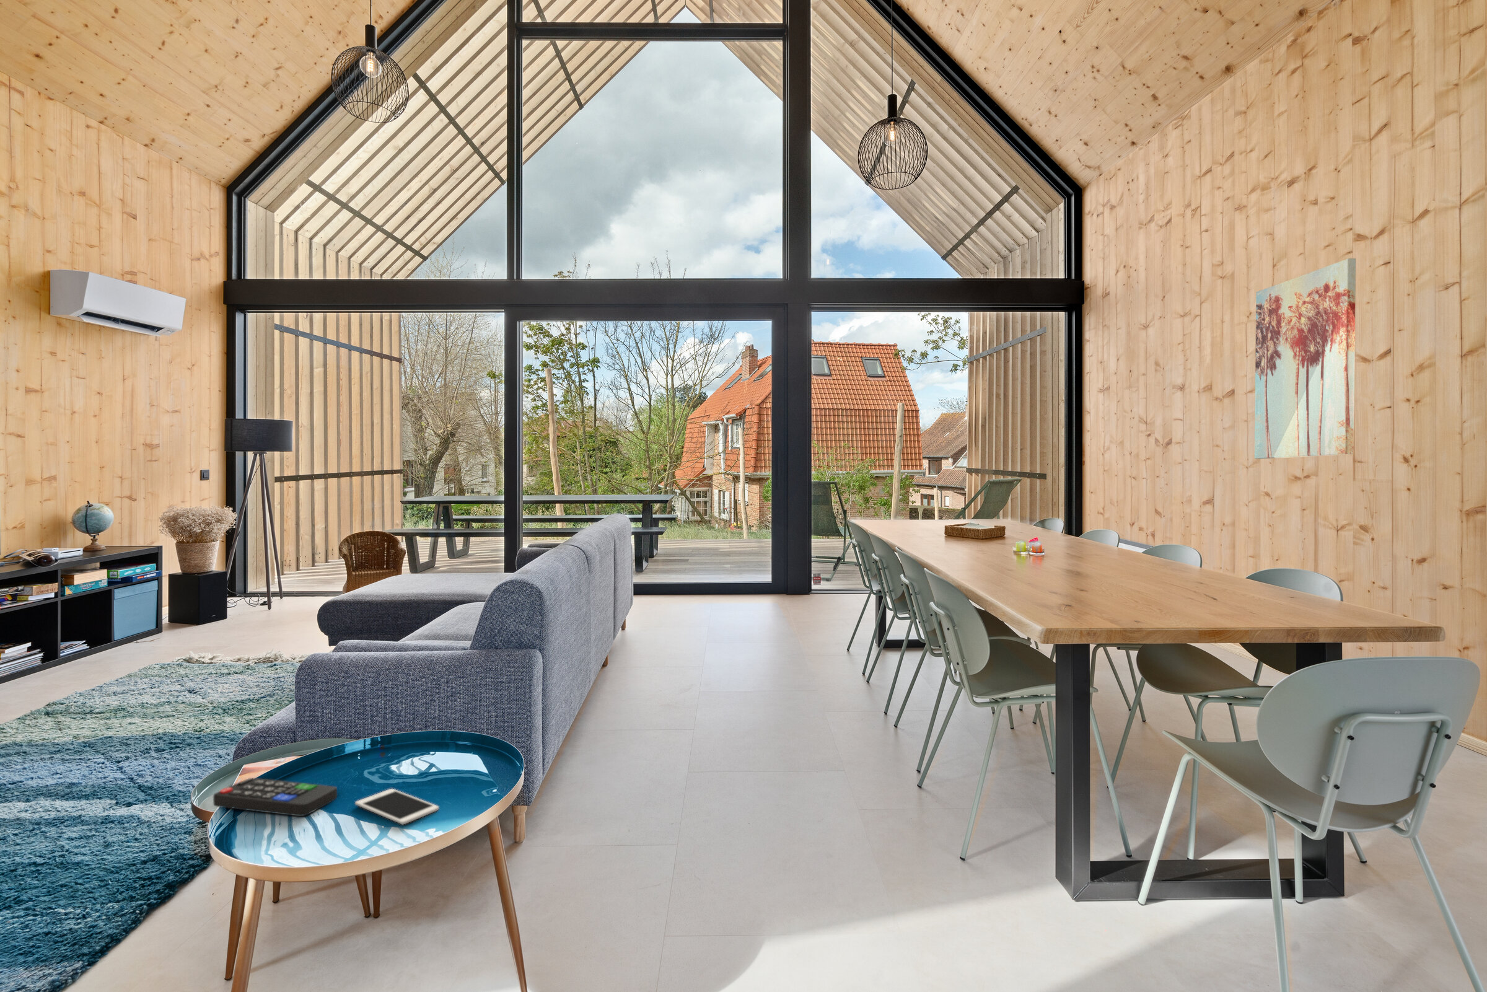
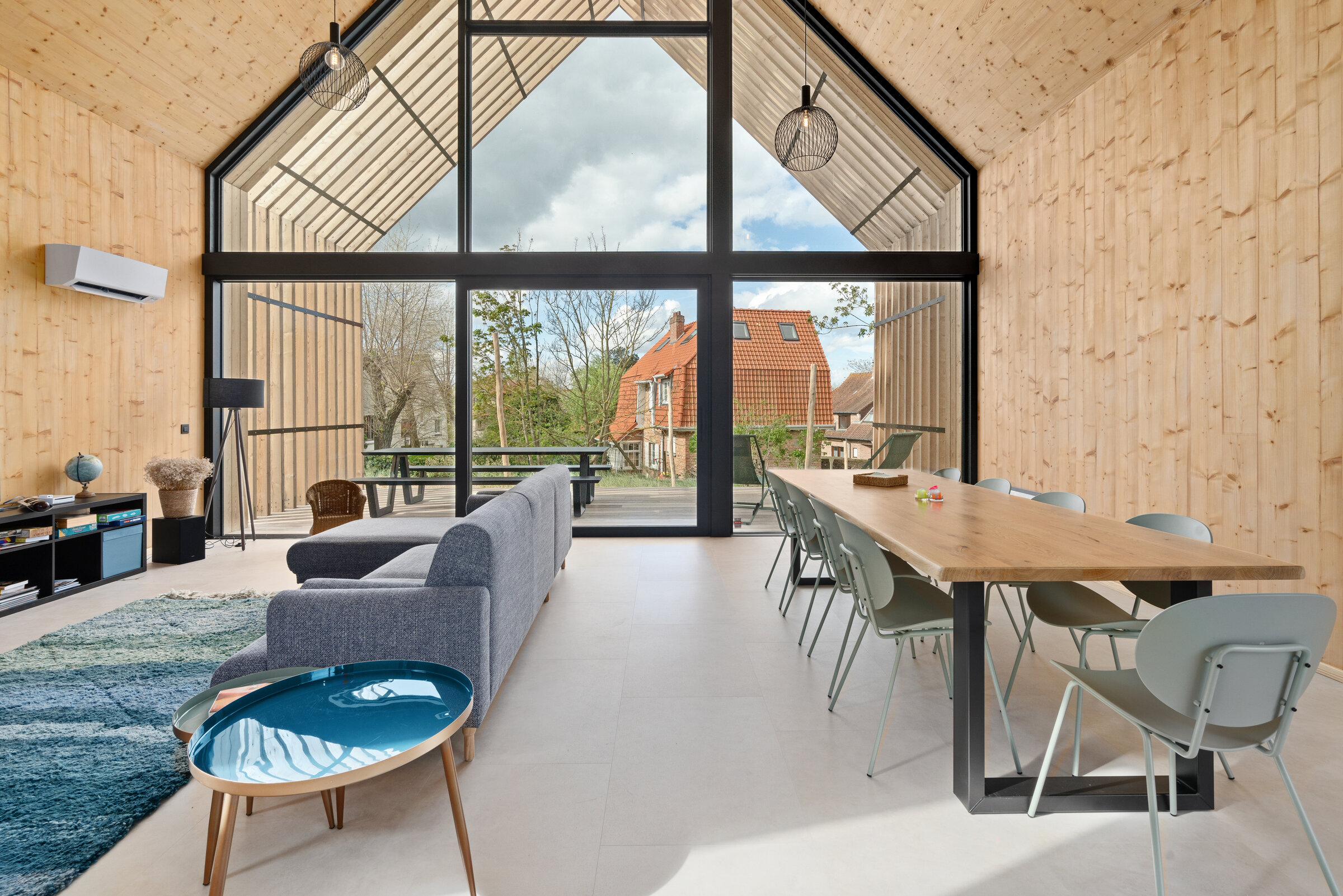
- wall art (1301, 366)
- remote control (276, 795)
- cell phone (396, 806)
